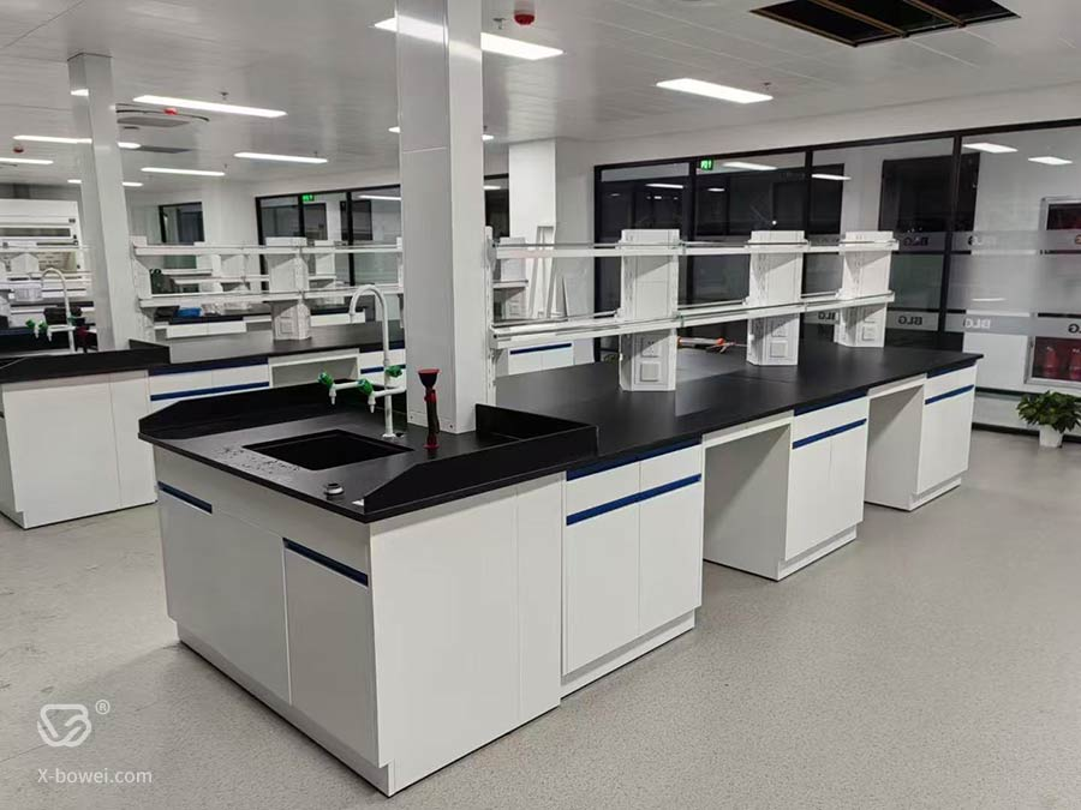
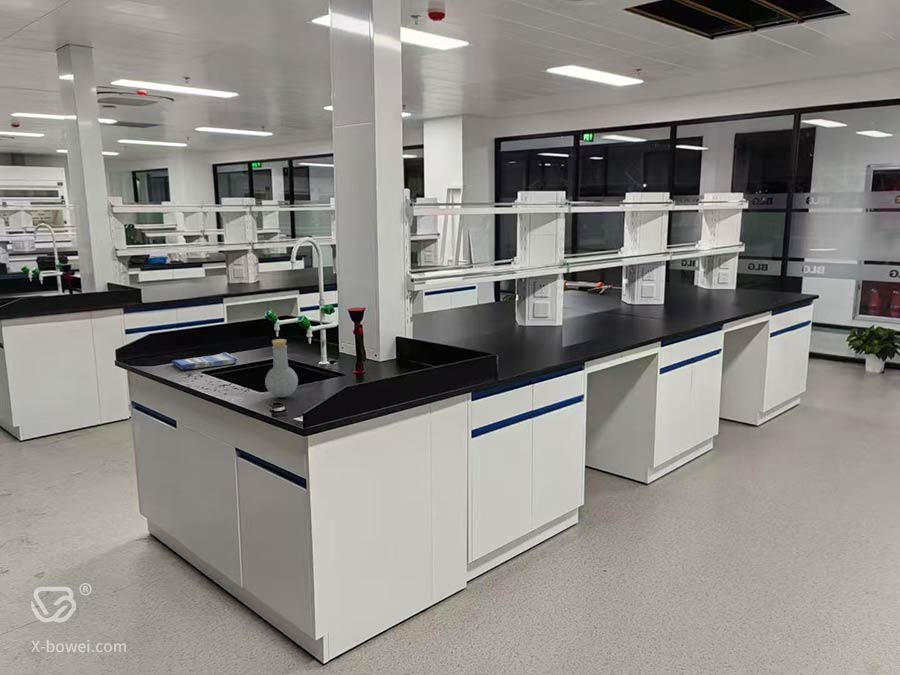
+ dish towel (205, 360)
+ flask (281, 368)
